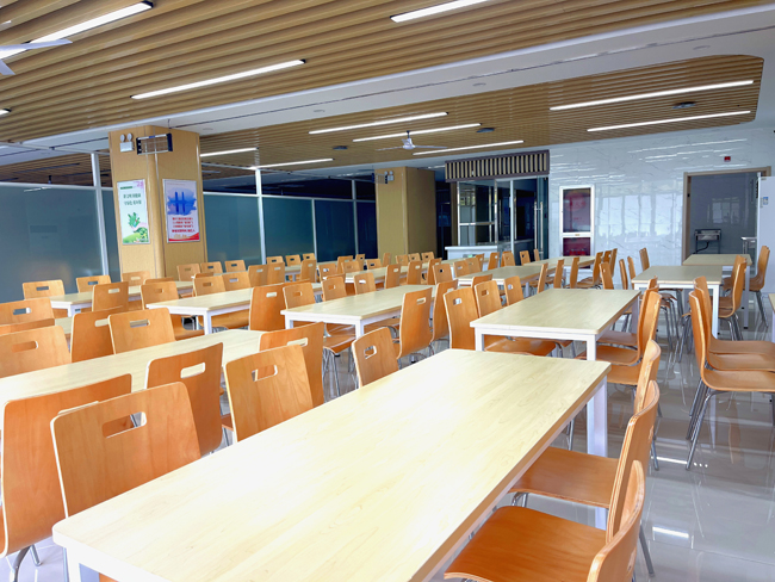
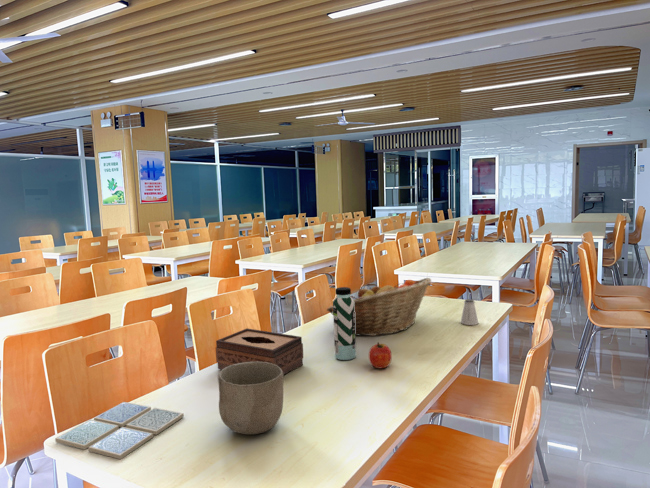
+ tissue box (259, 352)
+ fruit basket (380, 302)
+ bowl (251, 399)
+ saltshaker (469, 311)
+ water bottle (344, 322)
+ apple (380, 354)
+ drink coaster (122, 427)
